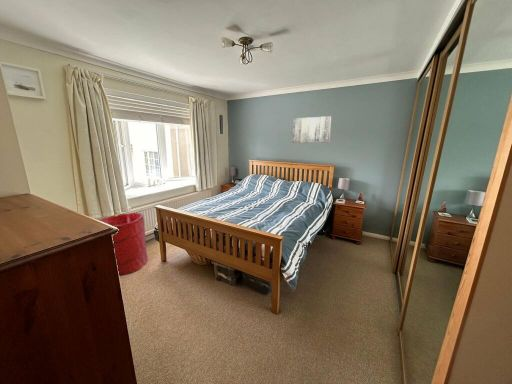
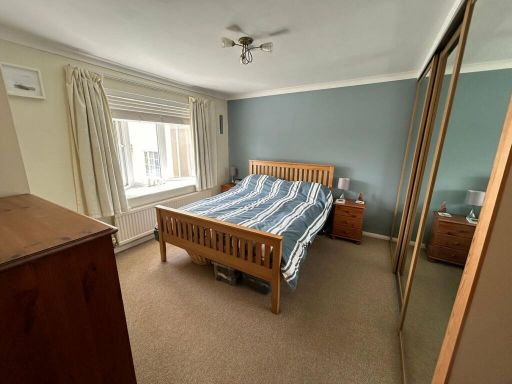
- wall art (311, 130)
- laundry hamper (124, 241)
